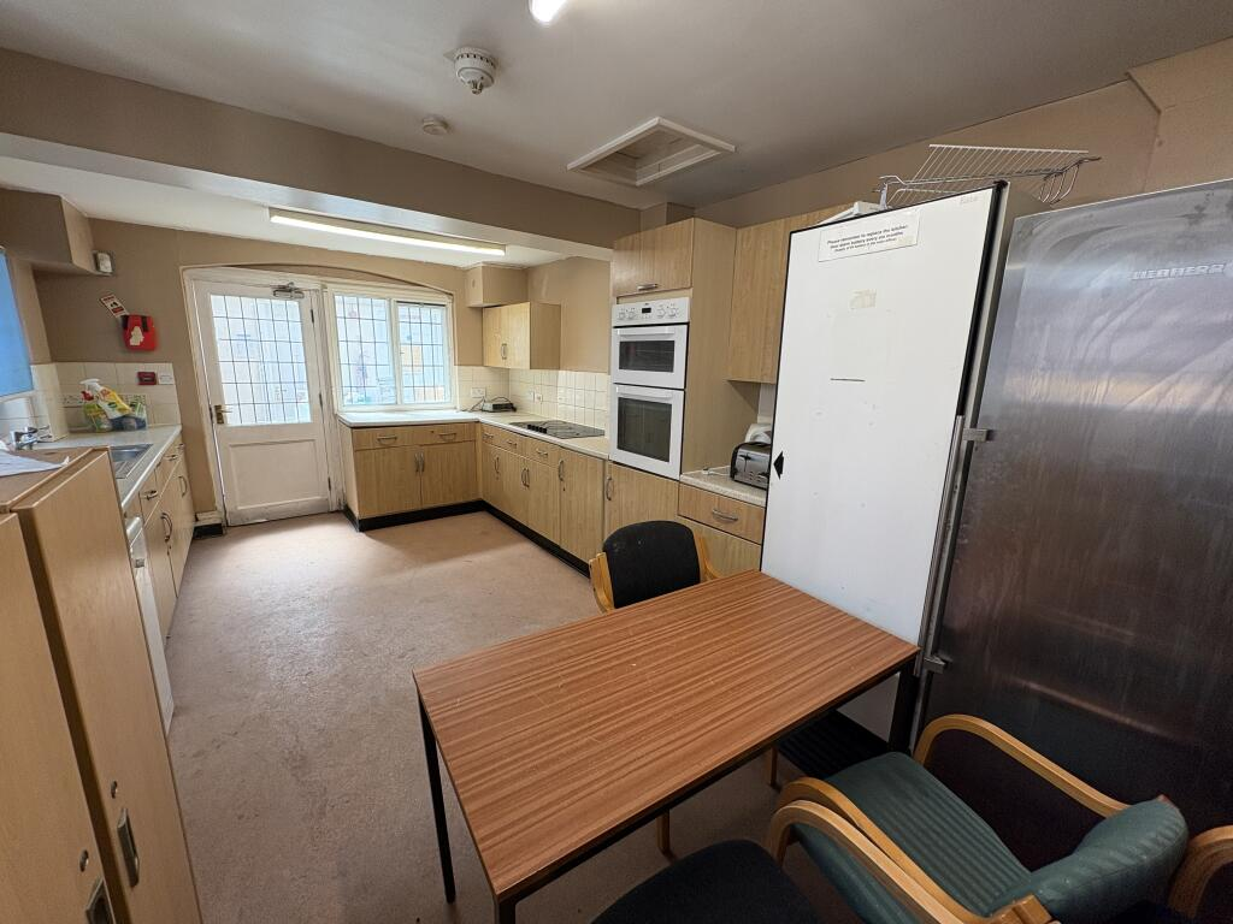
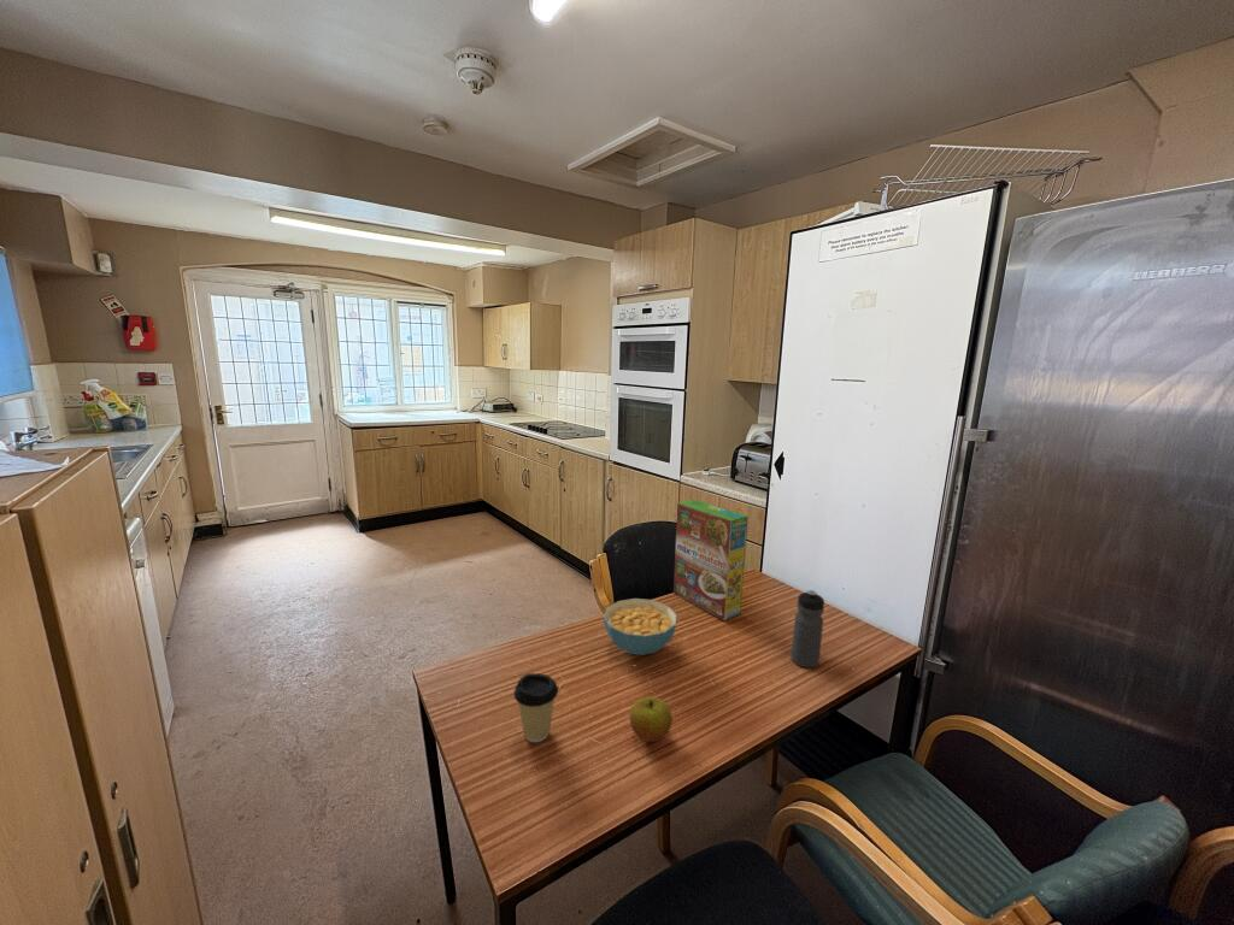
+ water bottle (807, 626)
+ apple (651, 718)
+ cereal bowl (639, 631)
+ coffee cup (536, 708)
+ cereal box (707, 556)
